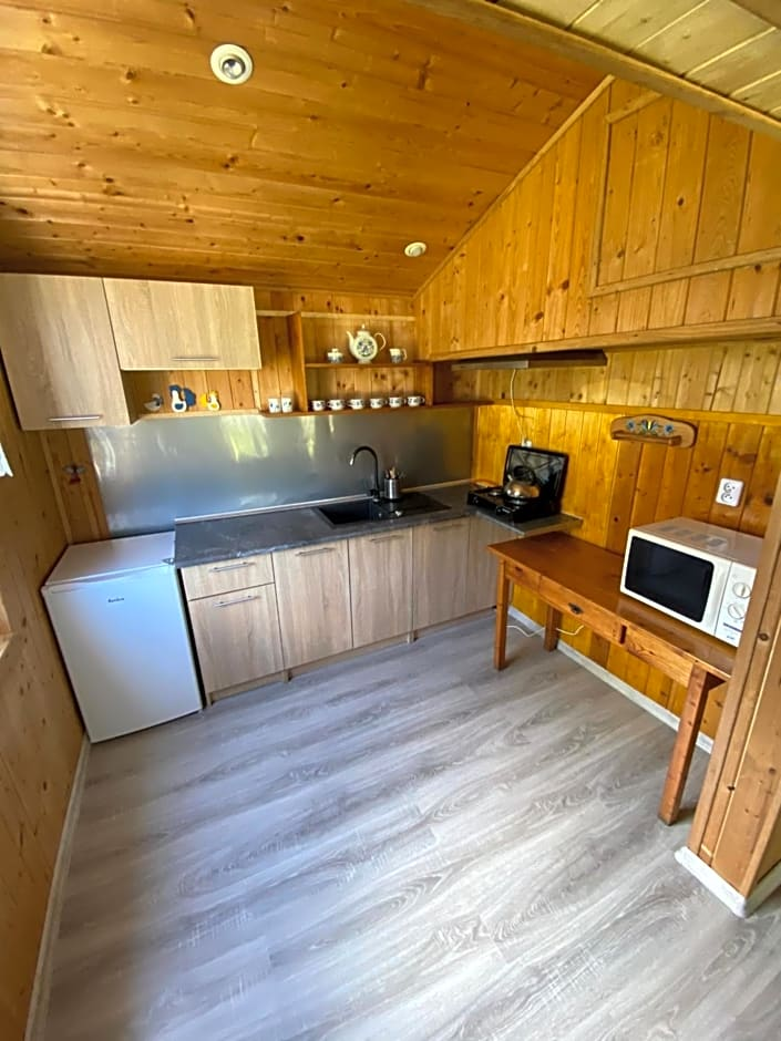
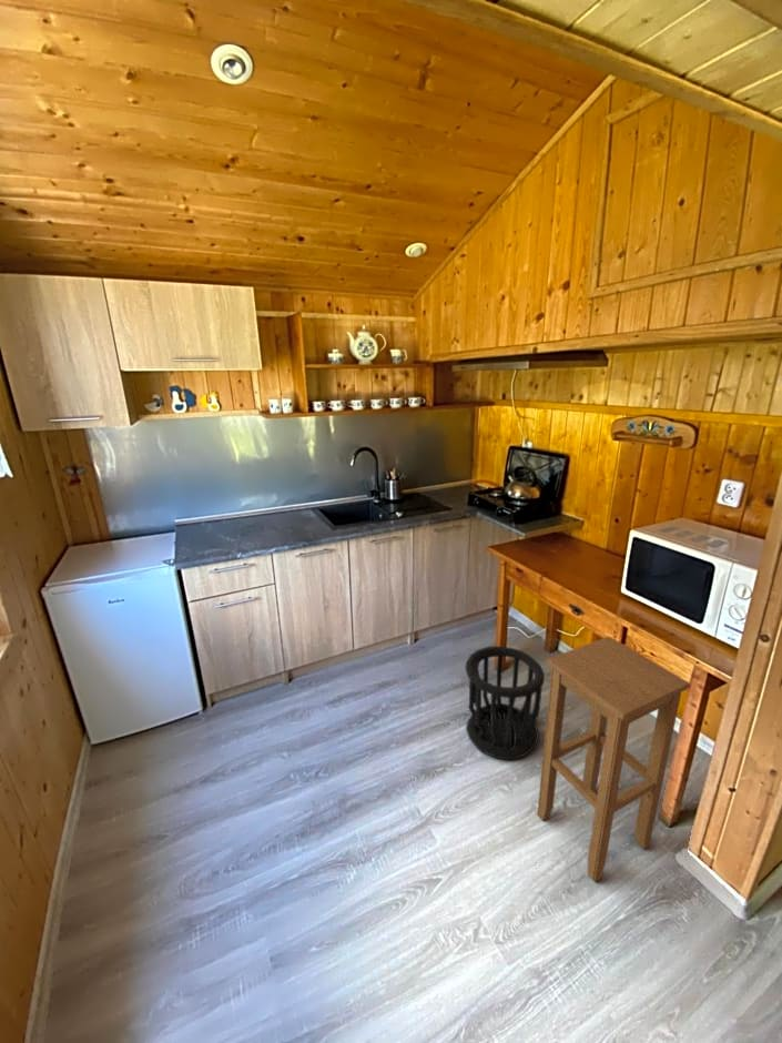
+ stool (603, 756)
+ wastebasket (500, 700)
